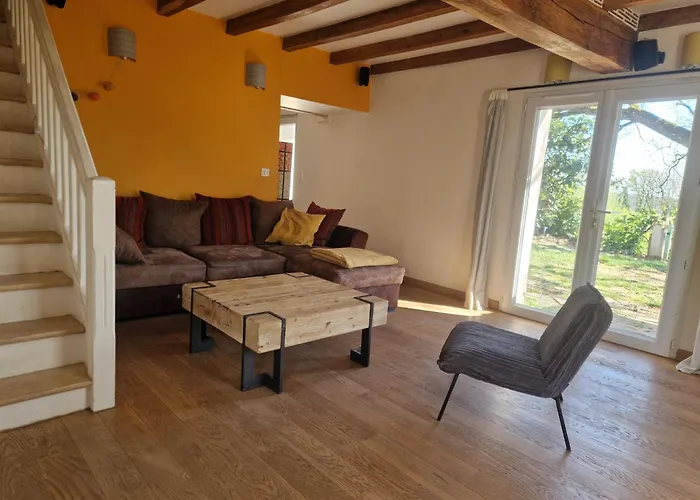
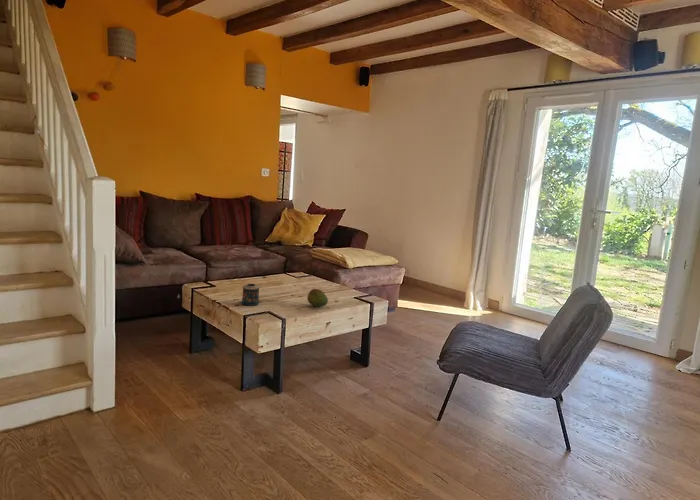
+ candle (249, 293)
+ fruit (318, 297)
